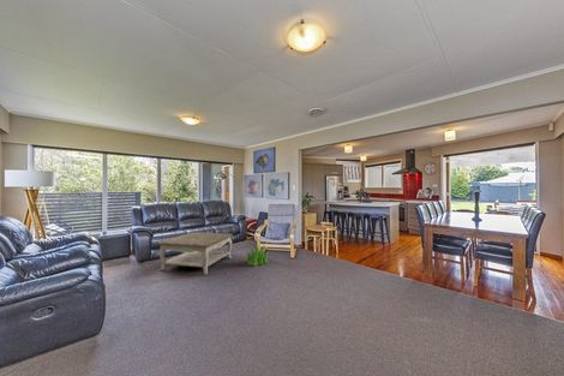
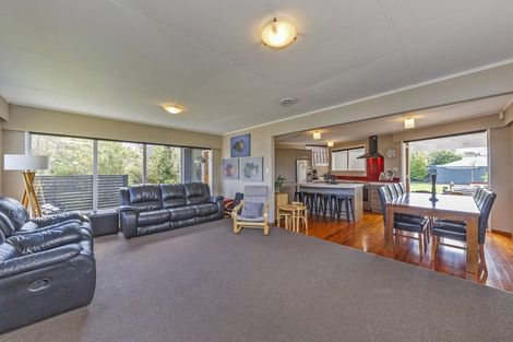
- coffee table (198, 250)
- decorative plant (257, 253)
